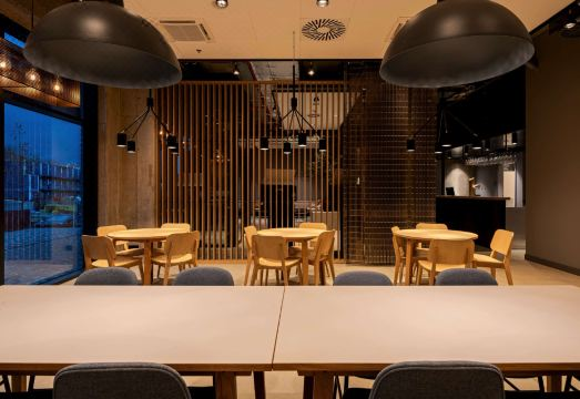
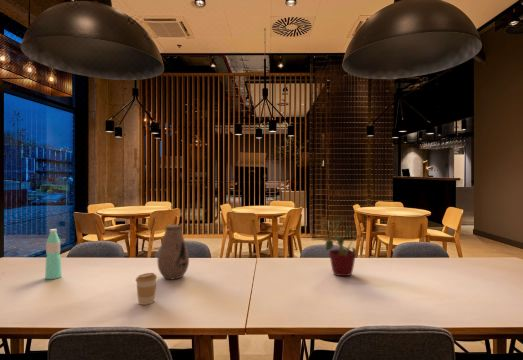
+ potted plant (341, 247)
+ water bottle (53, 253)
+ vase (173, 251)
+ coffee cup (146, 287)
